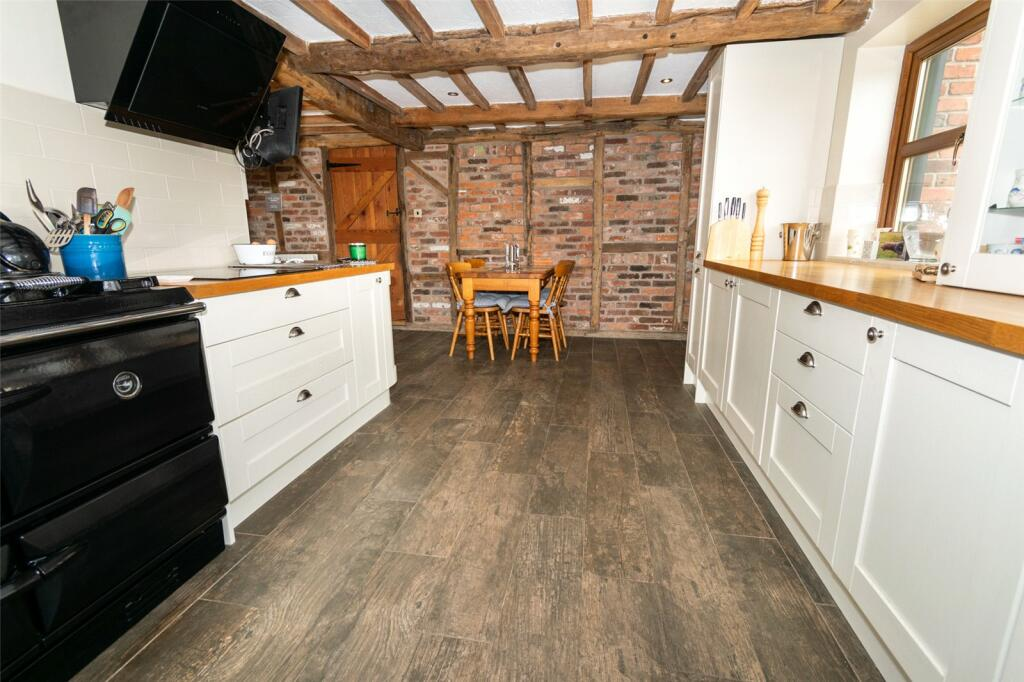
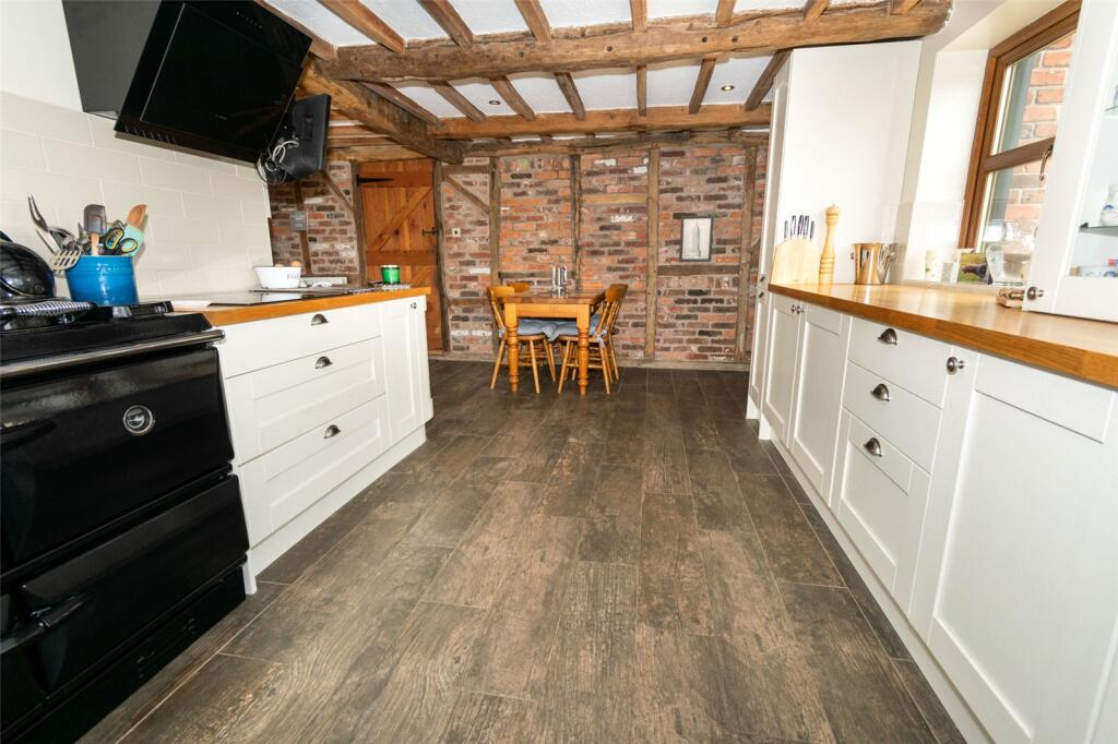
+ wall art (695, 239)
